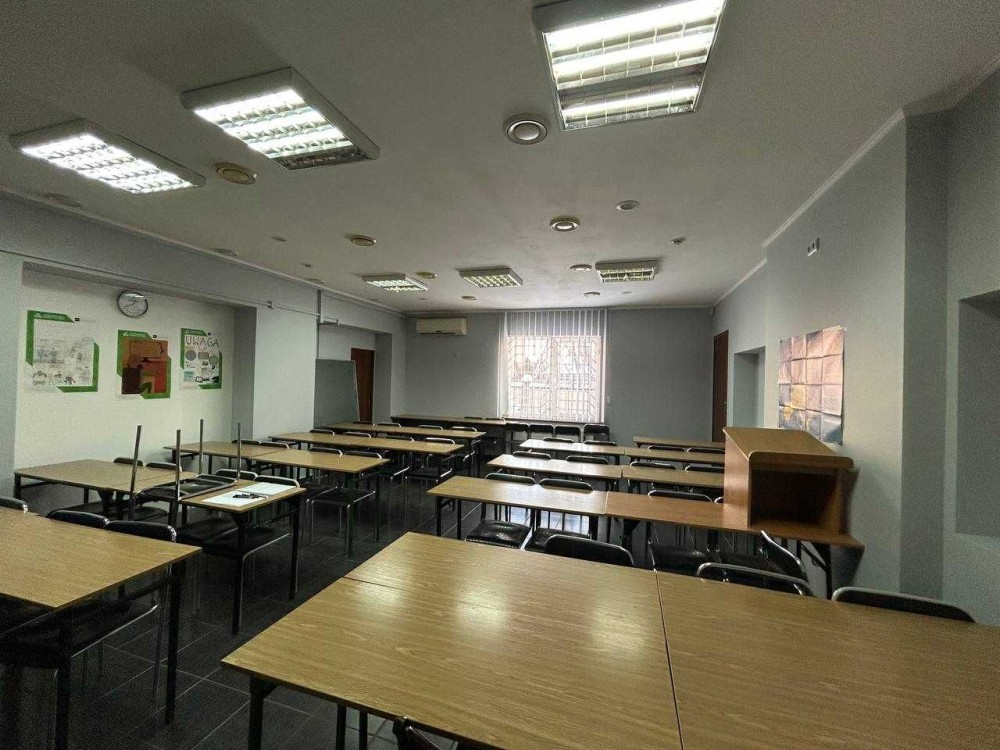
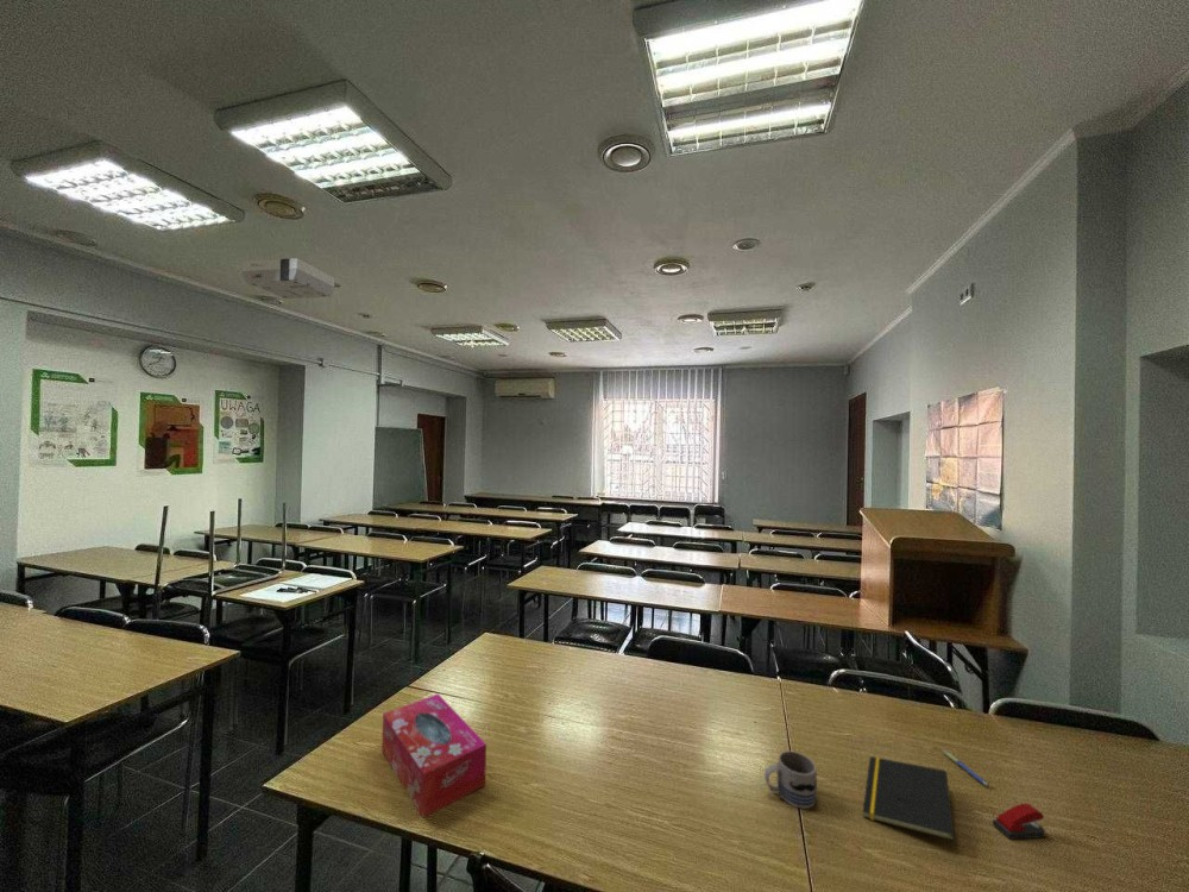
+ tissue box (432, 747)
+ stapler (1020, 818)
+ mug (789, 778)
+ notepad (906, 792)
+ projector (290, 279)
+ pen (963, 766)
